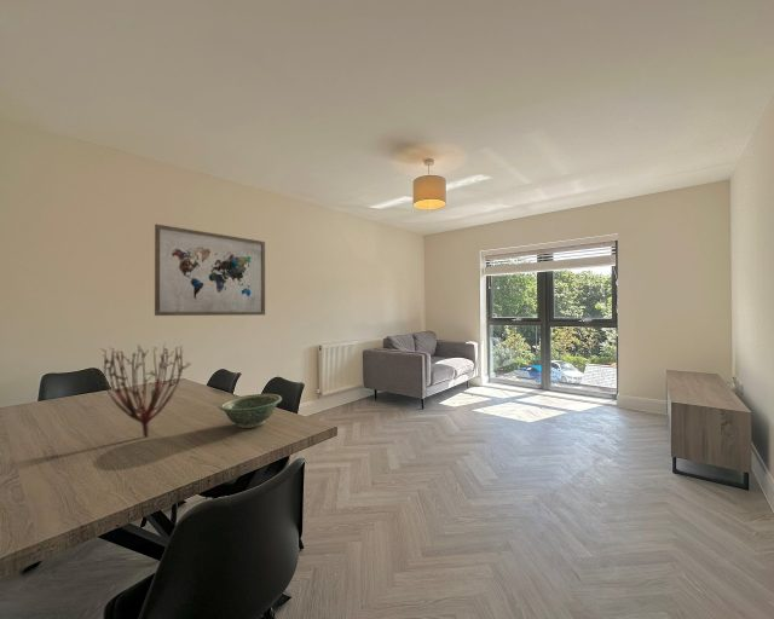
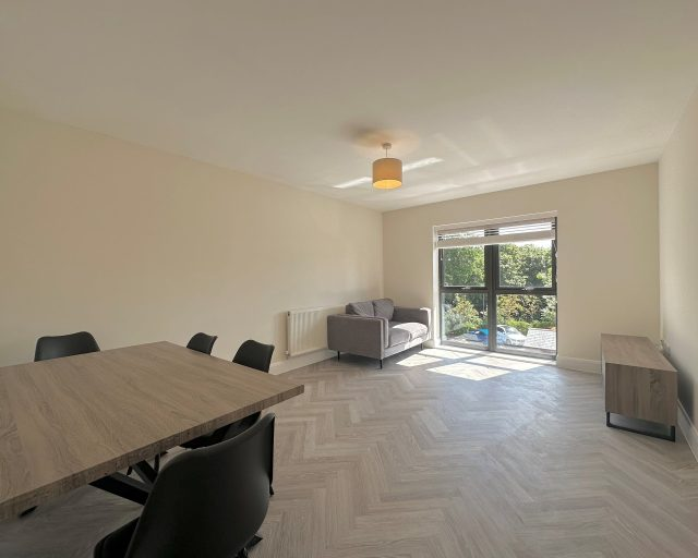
- plant (145, 391)
- bowl (250, 411)
- wall art (215, 274)
